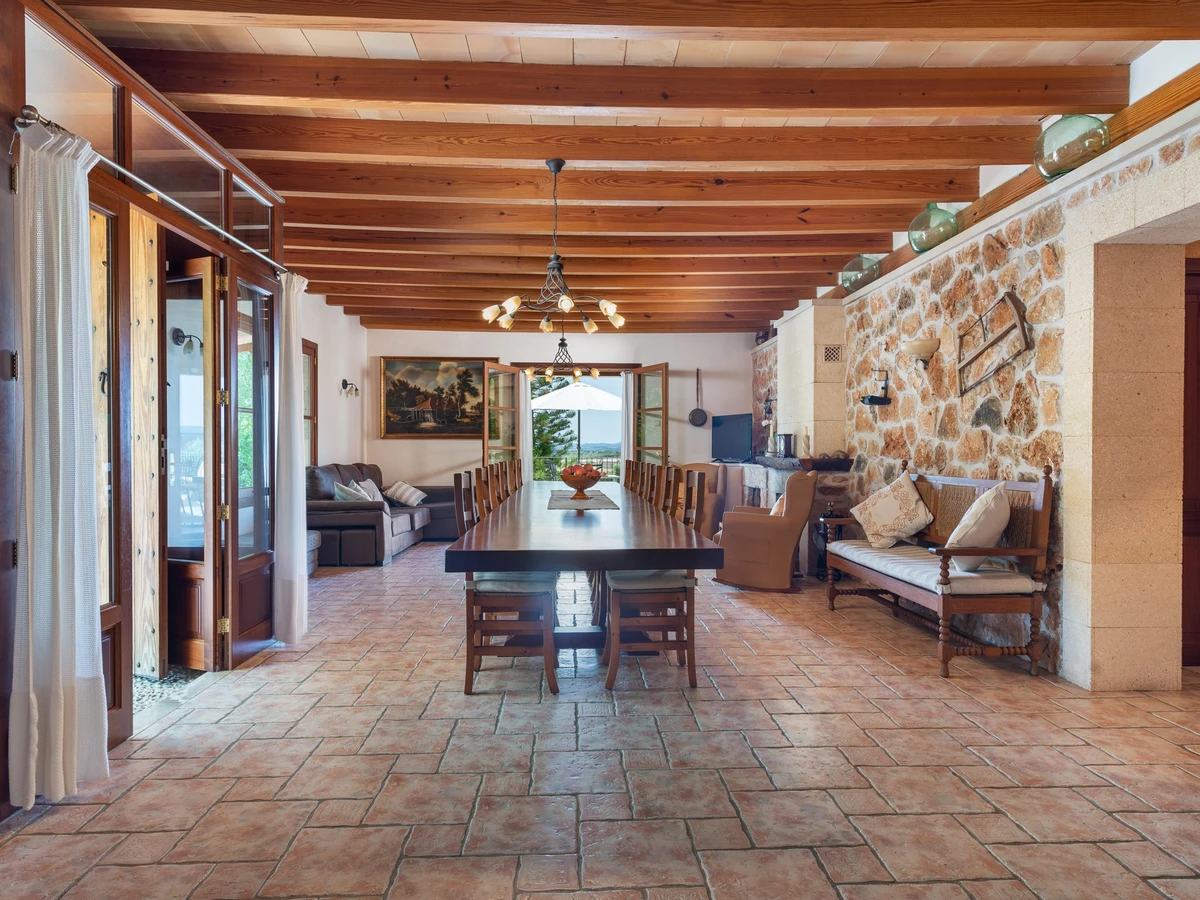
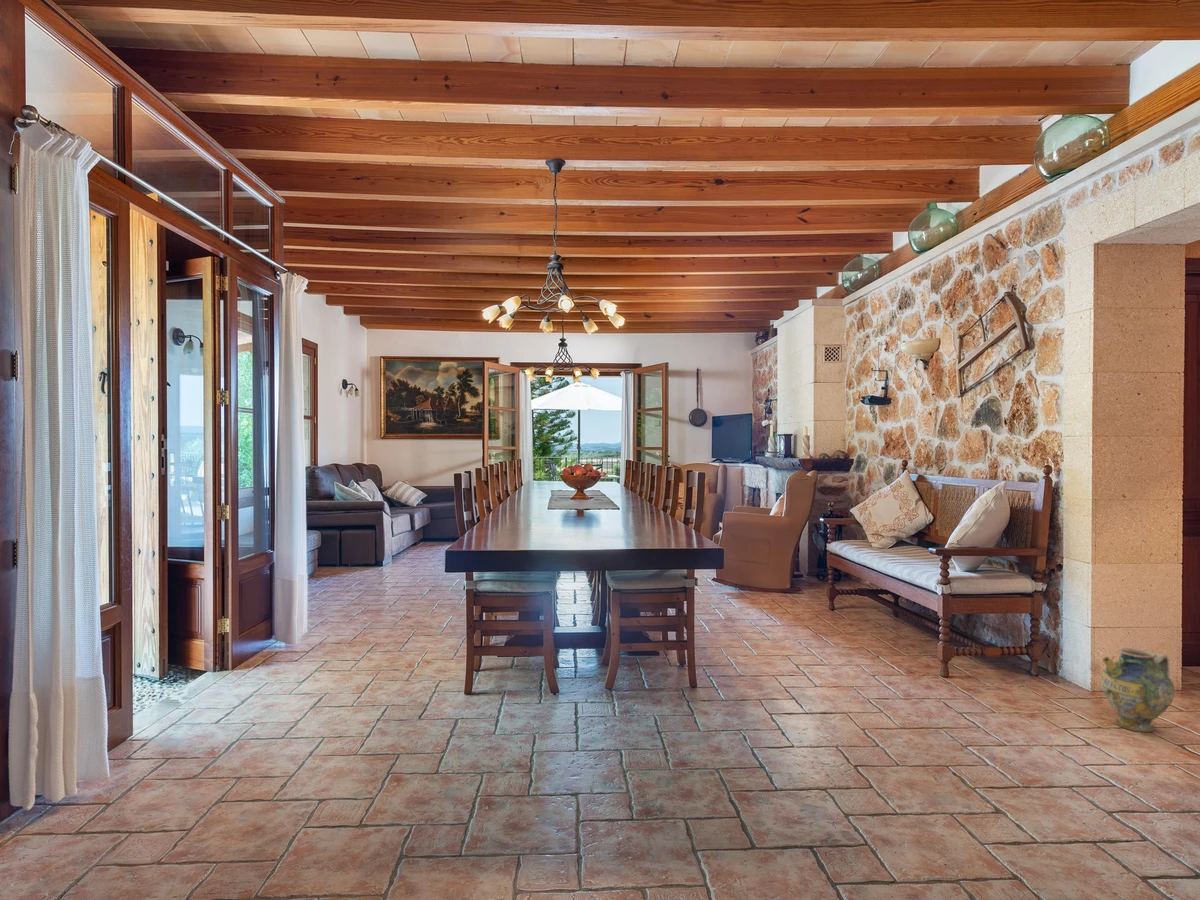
+ ceramic jug (1133, 689)
